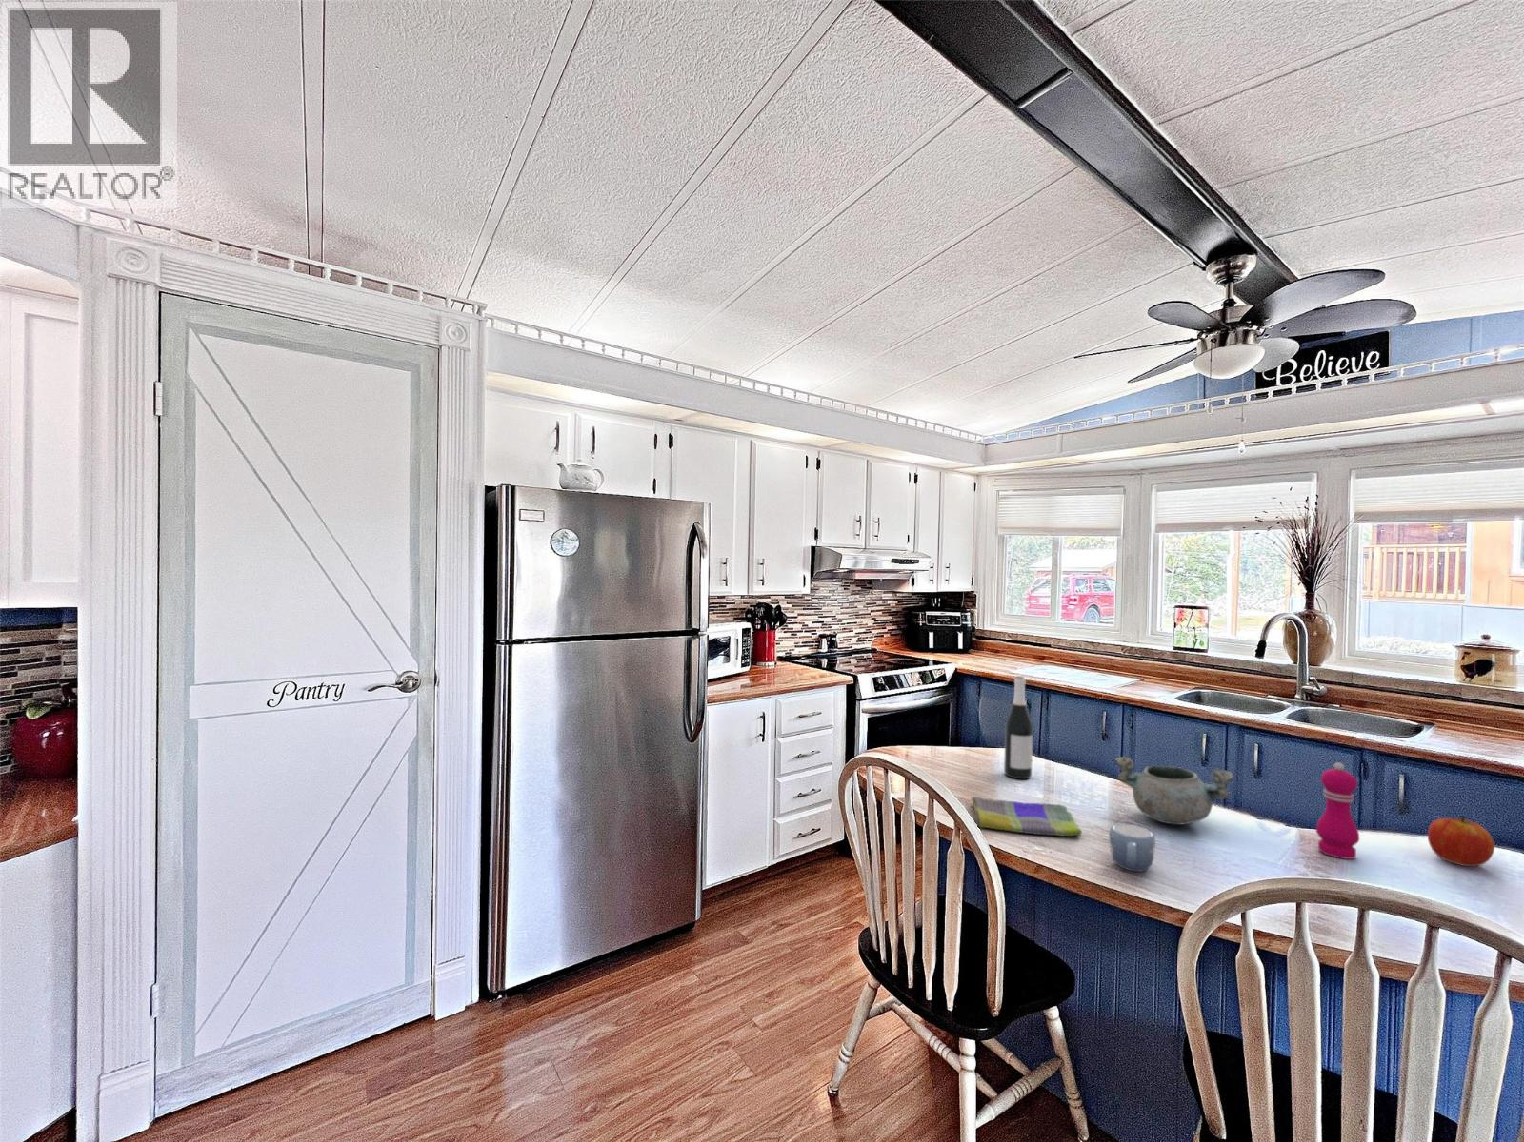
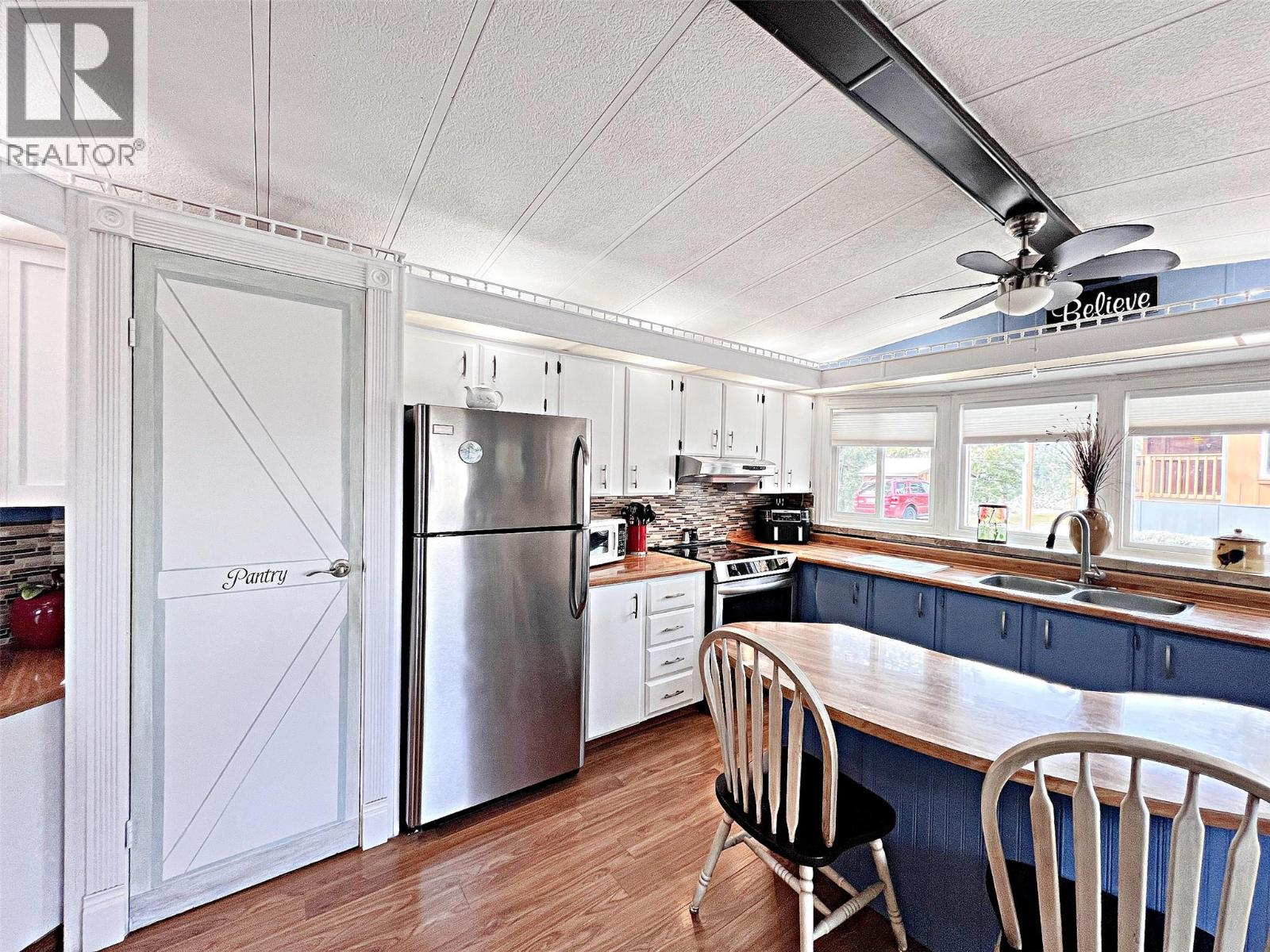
- apple (1459, 839)
- decorative bowl (1171, 789)
- wine bottle (1019, 726)
- pepper mill (1337, 809)
- mug (1130, 851)
- dish towel (1022, 816)
